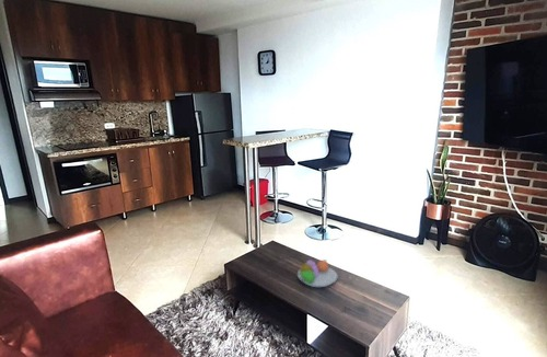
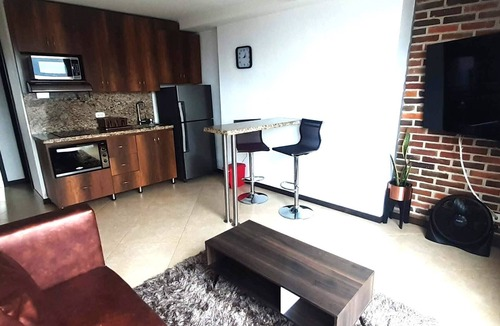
- fruit bowl (315, 270)
